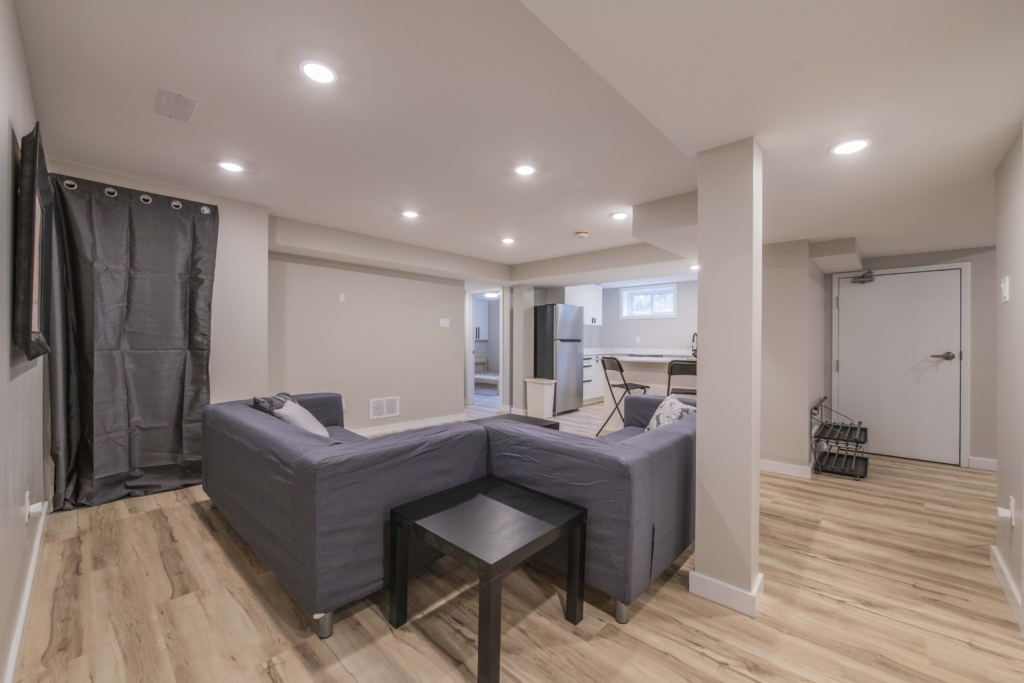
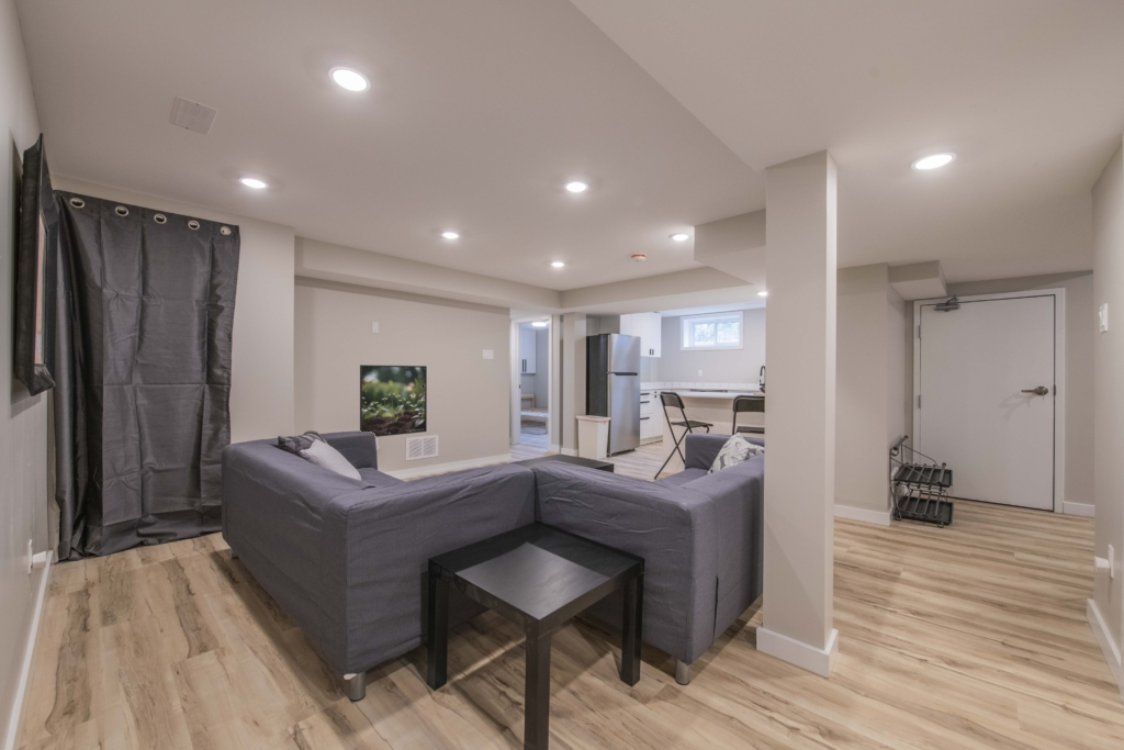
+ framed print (394, 400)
